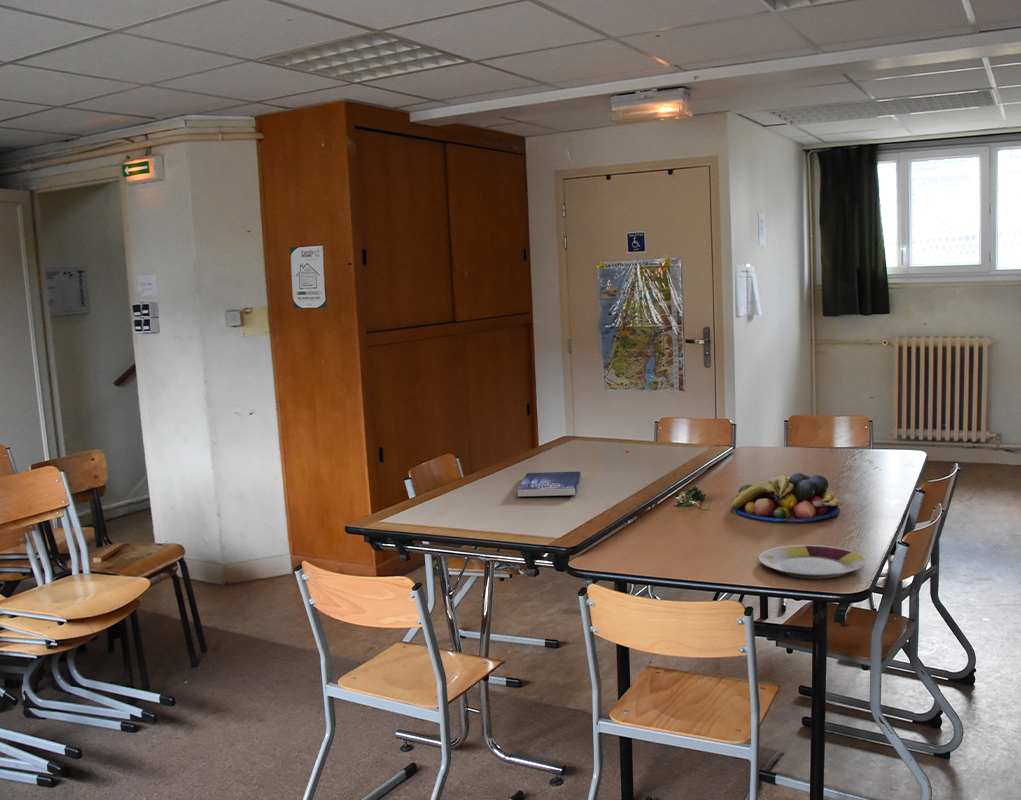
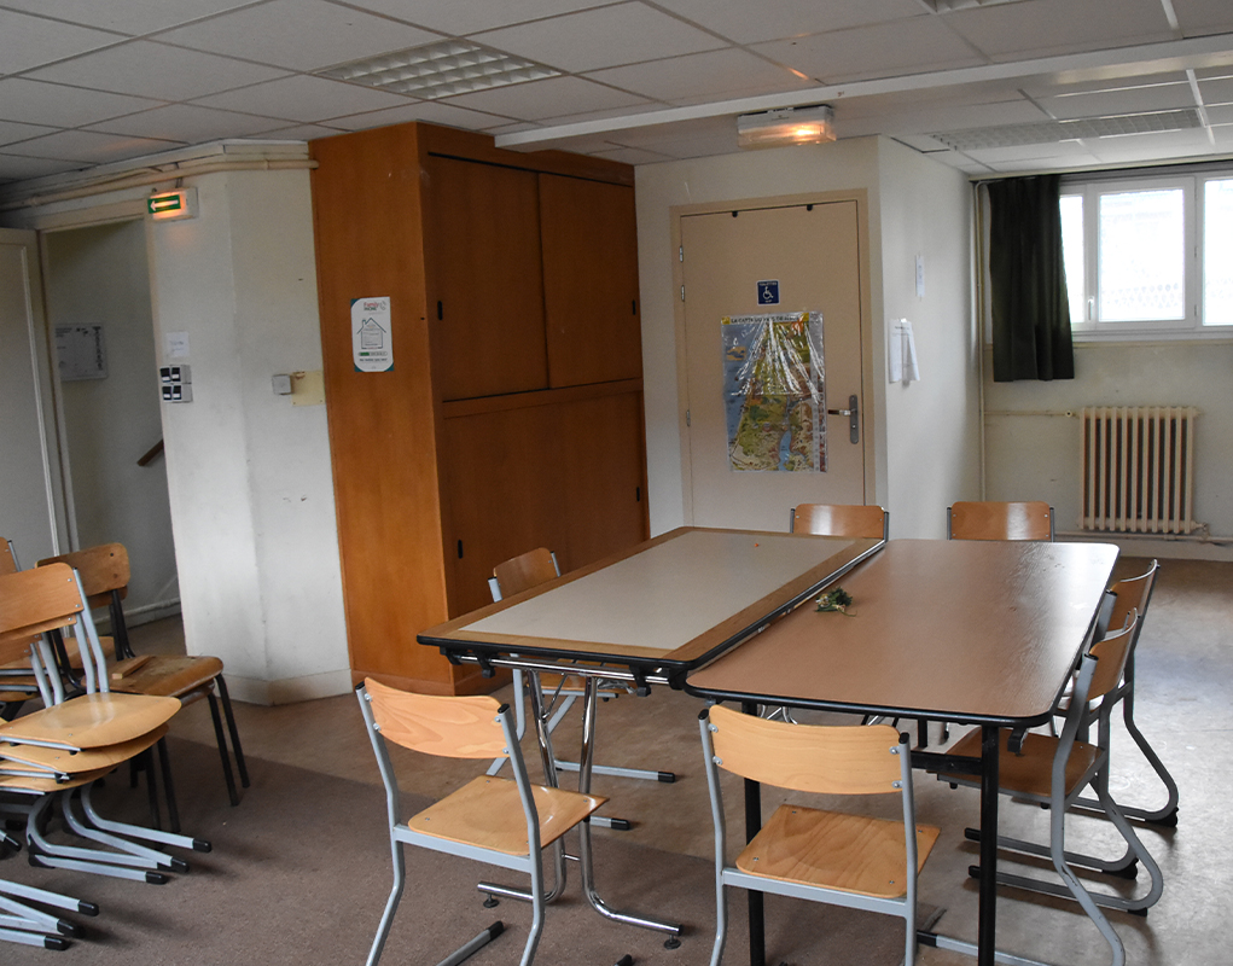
- book (550, 483)
- plate (811, 562)
- fruit bowl (785, 492)
